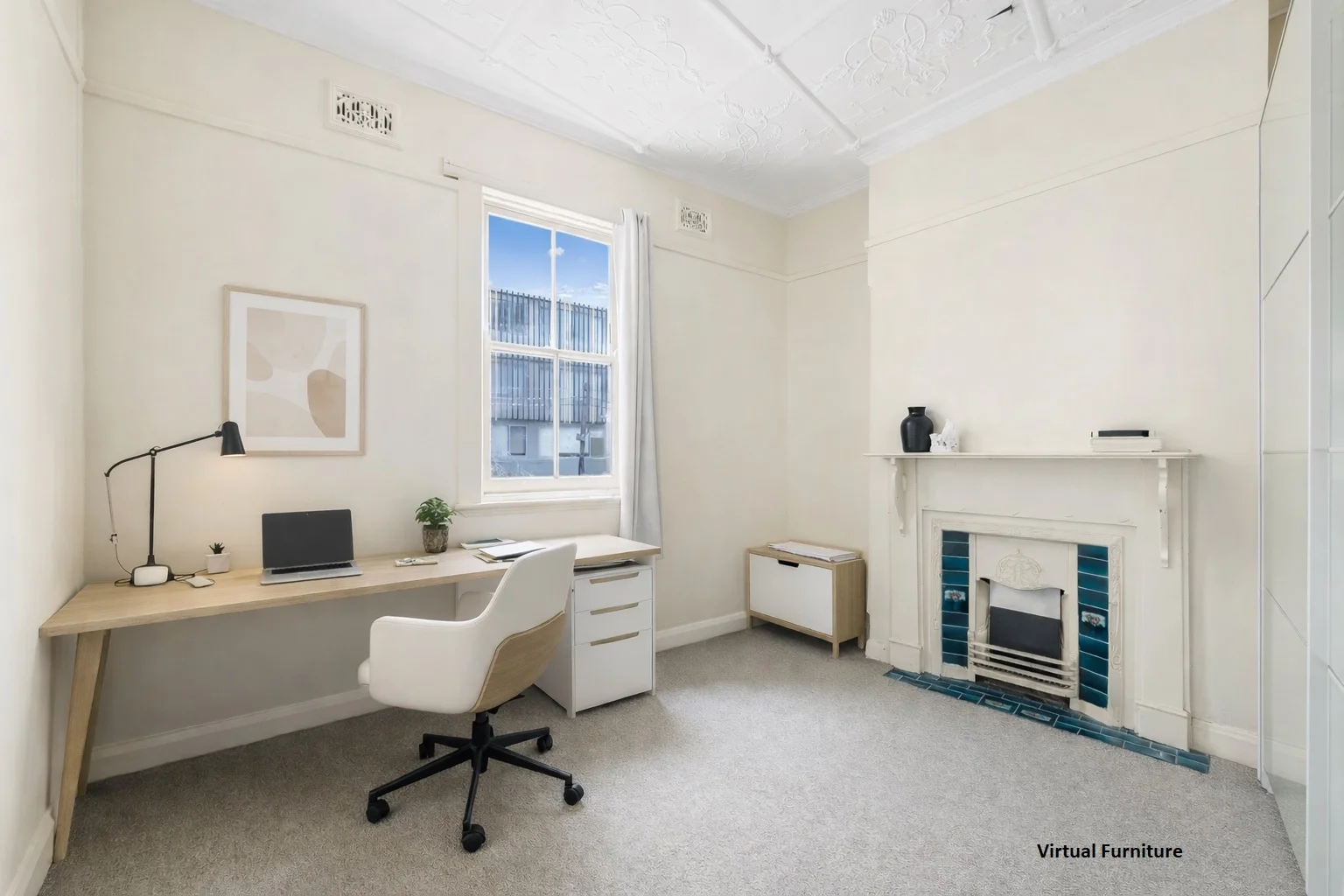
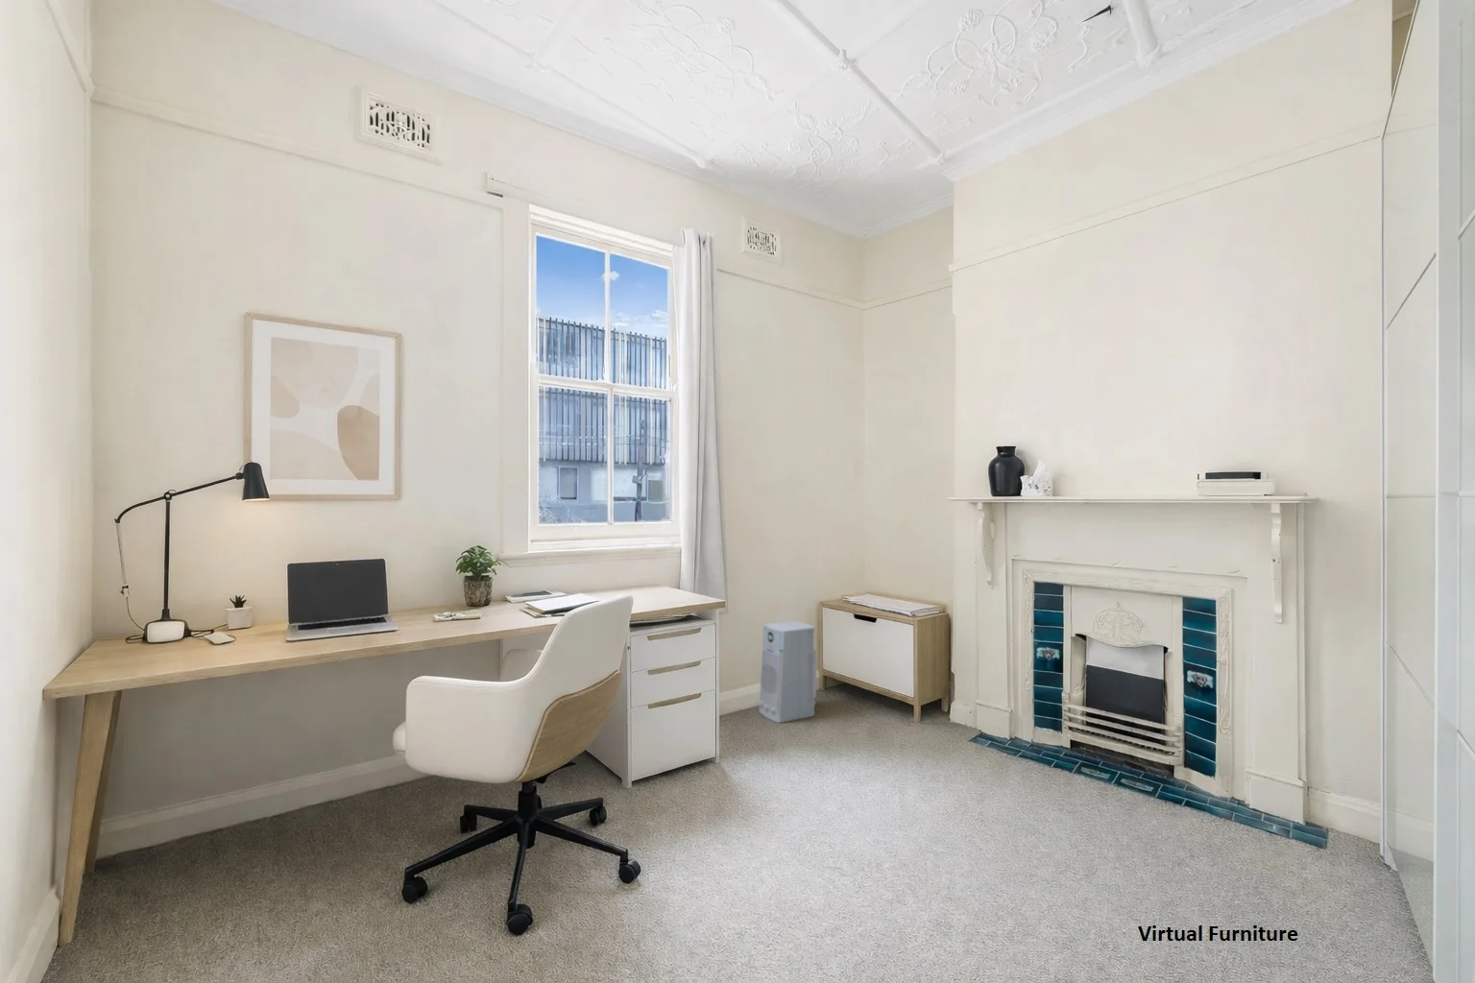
+ air purifier (788, 669)
